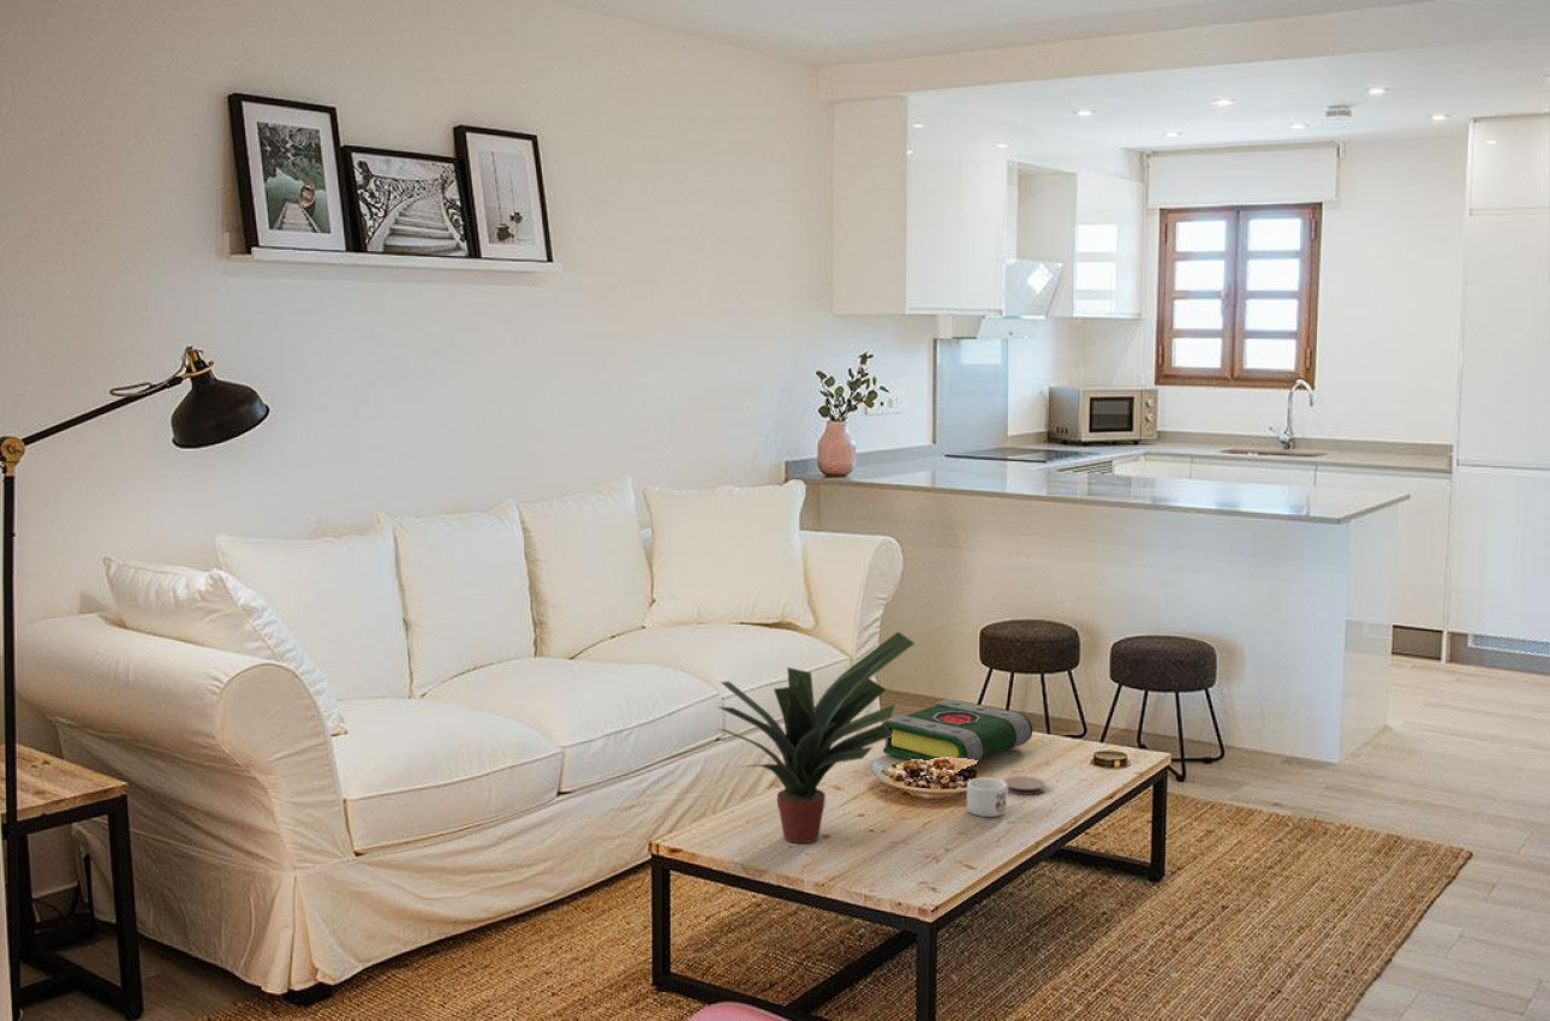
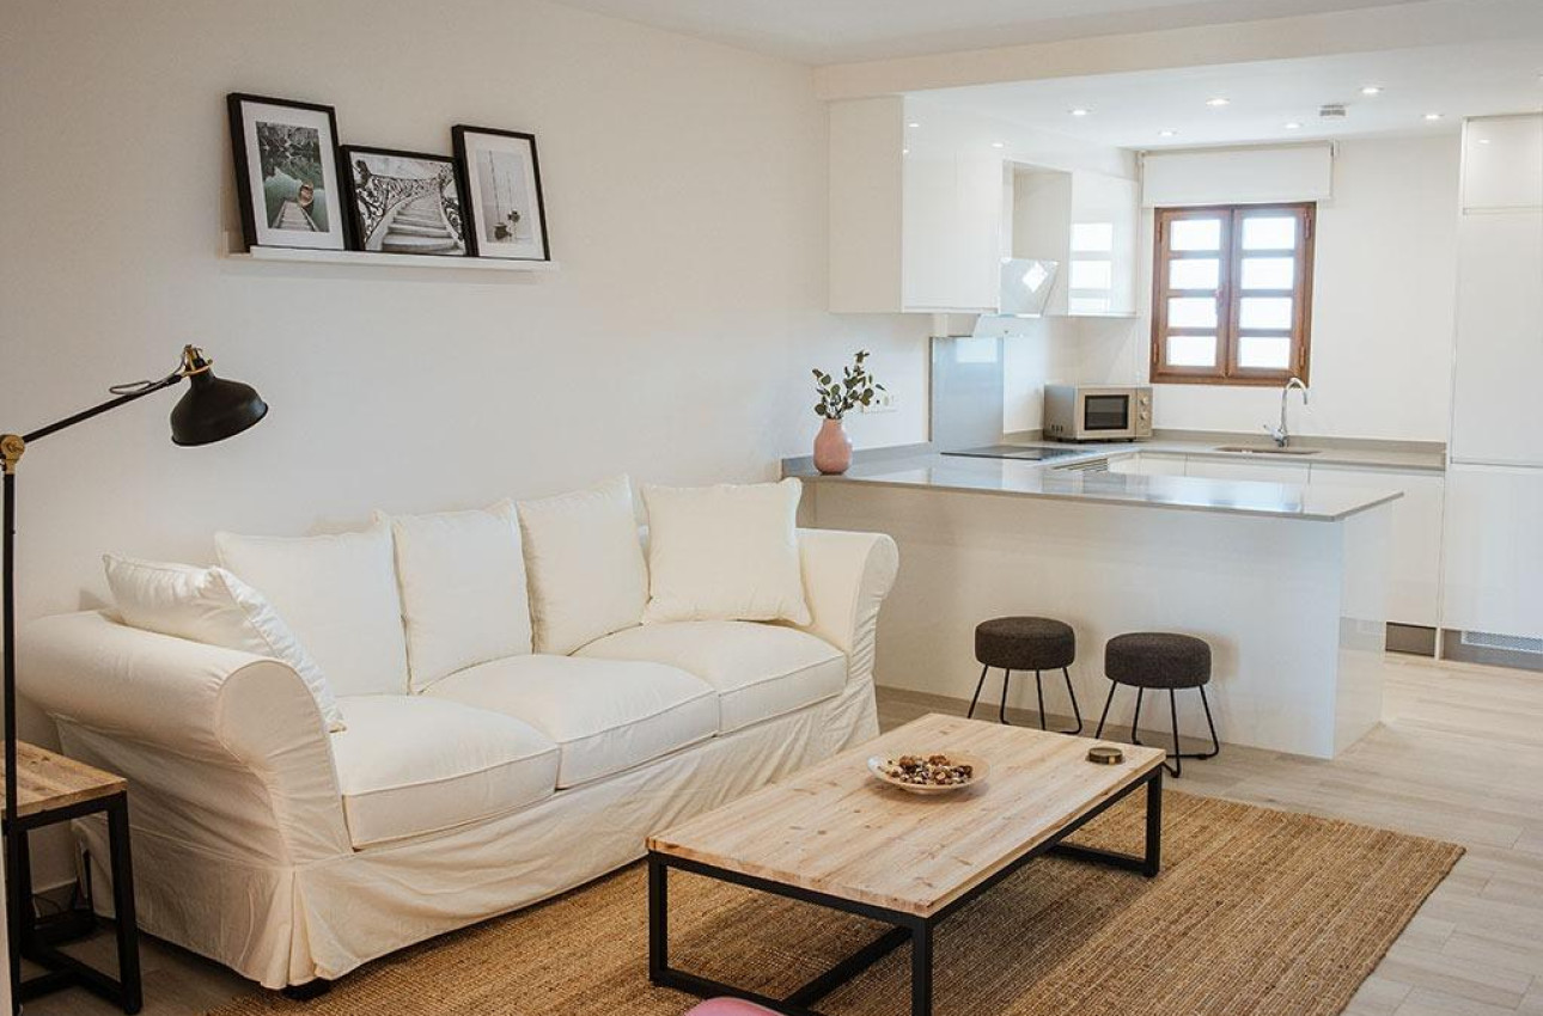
- potted plant (815, 741)
- coaster (1024, 784)
- mug (990, 795)
- book (956, 734)
